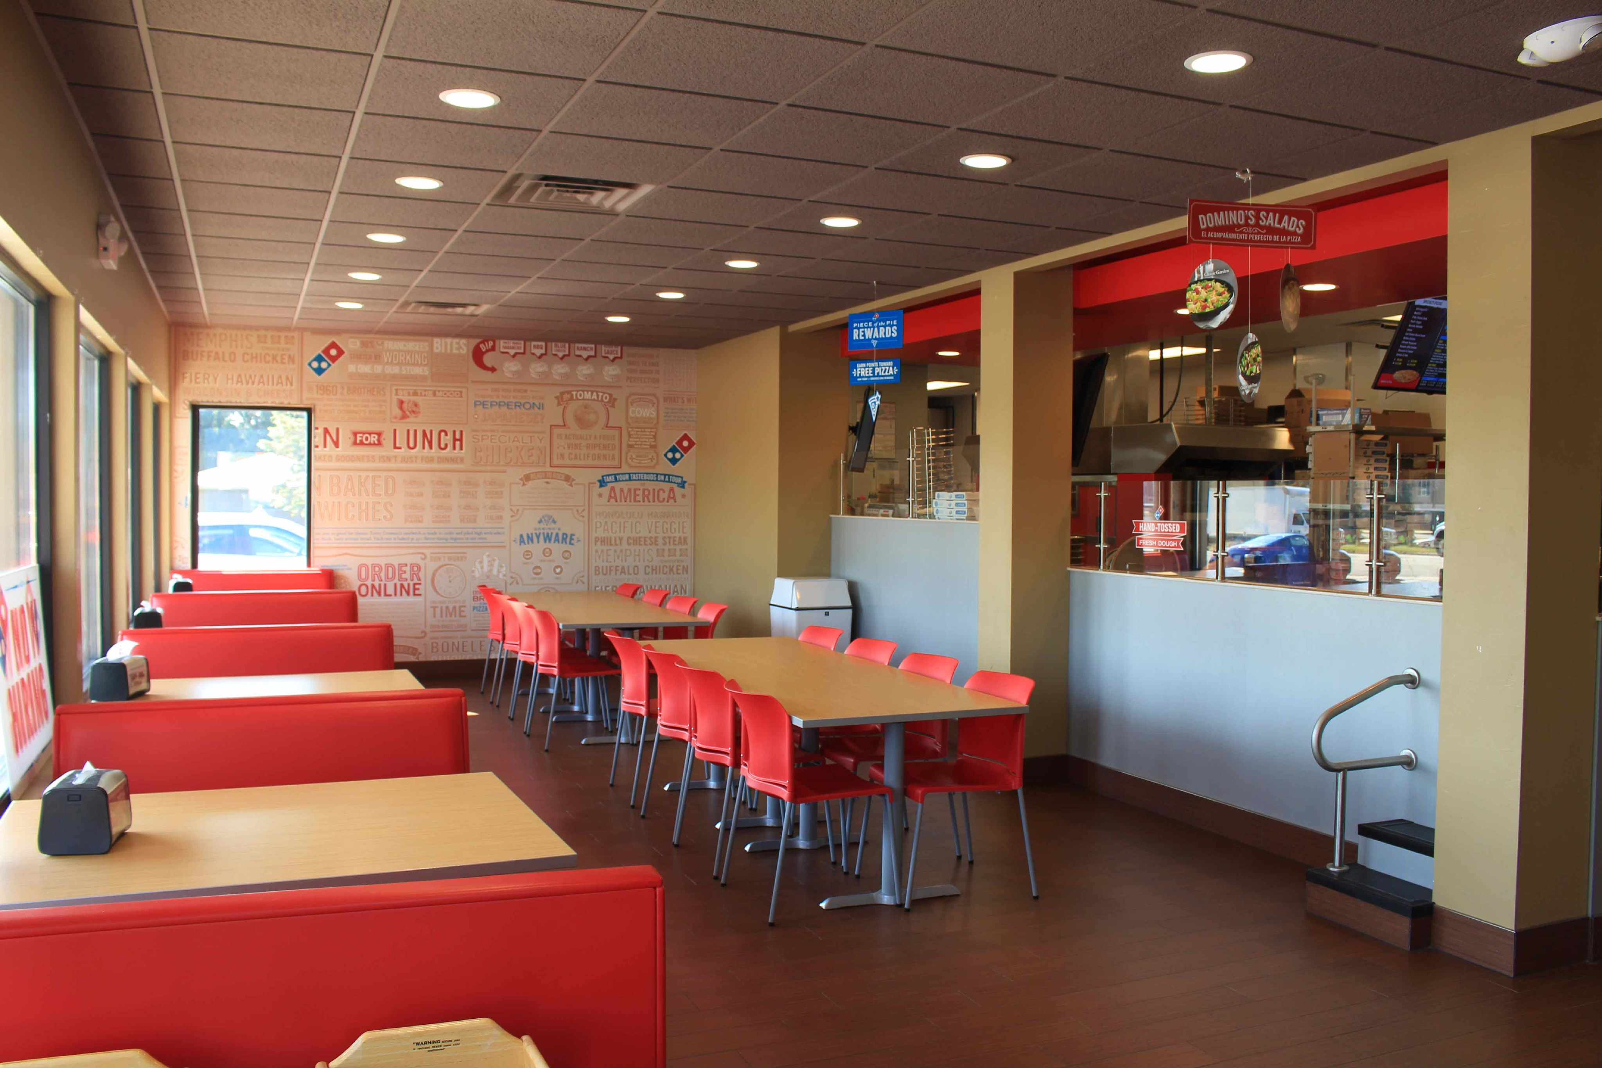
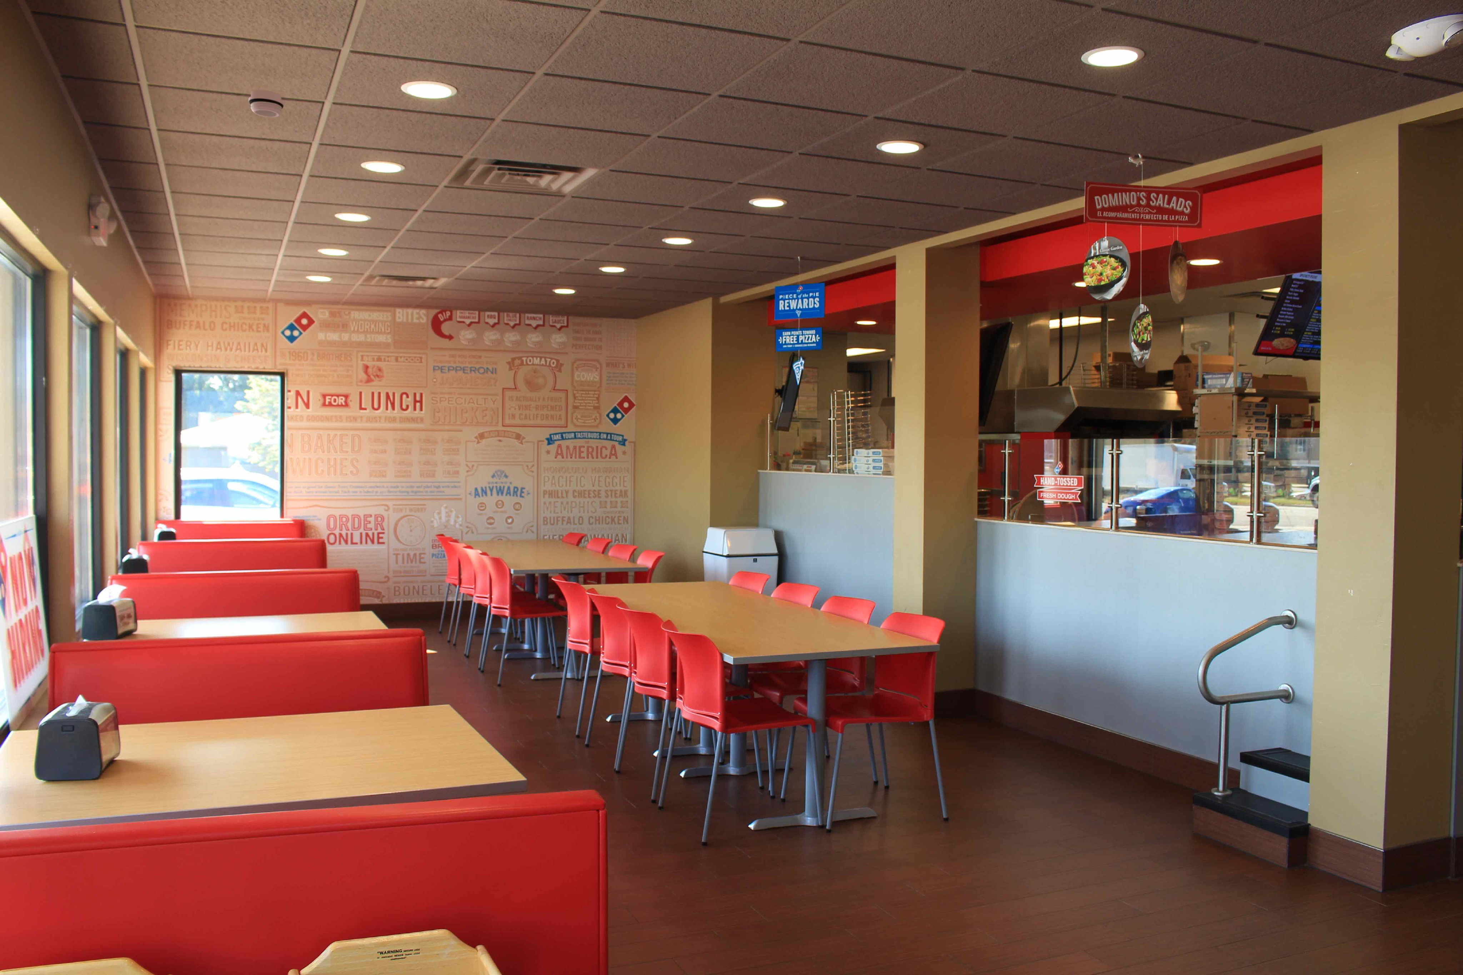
+ smoke detector (266, 103)
